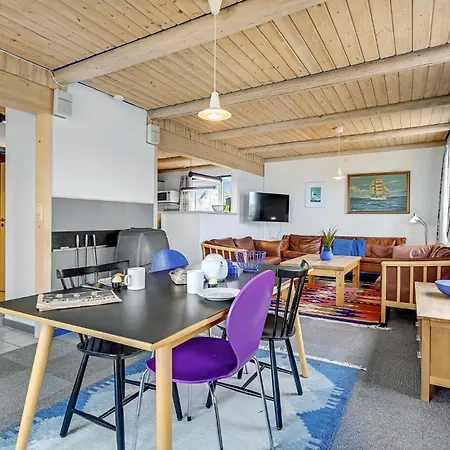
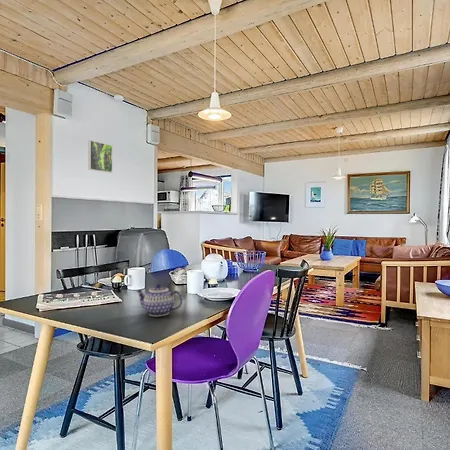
+ teapot (158, 298)
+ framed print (100, 157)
